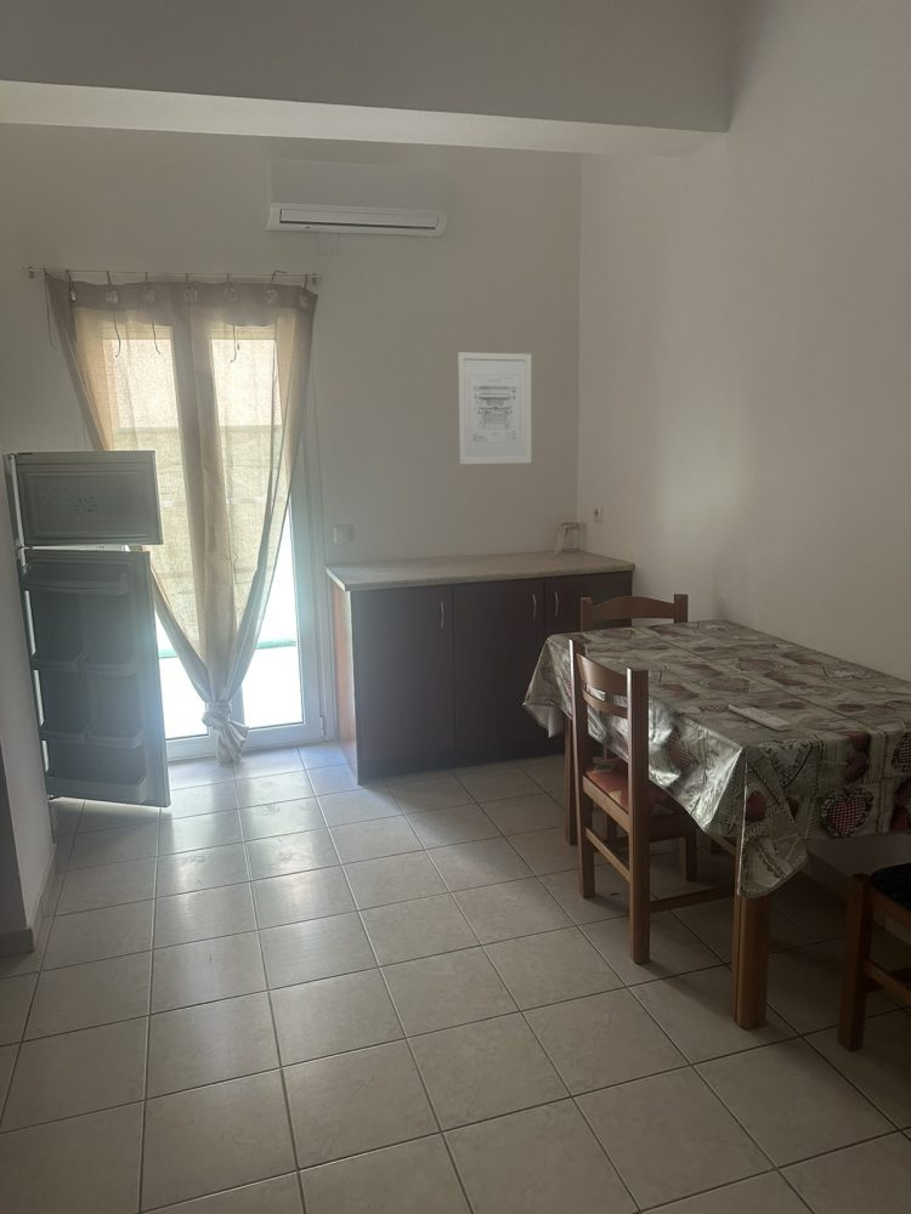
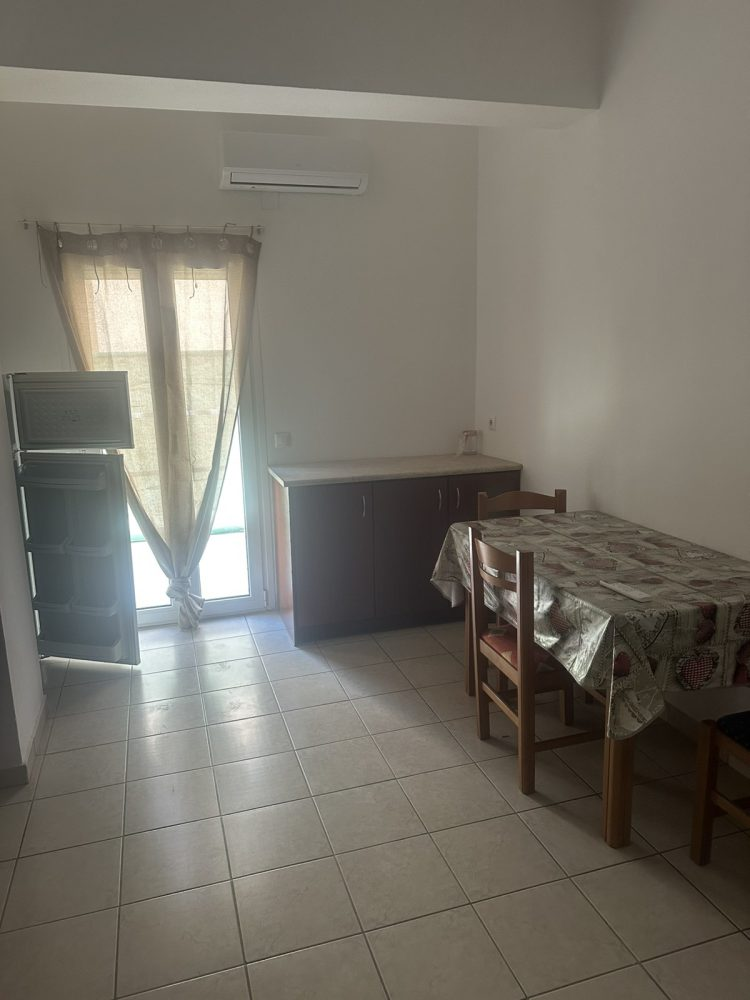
- wall art (494, 408)
